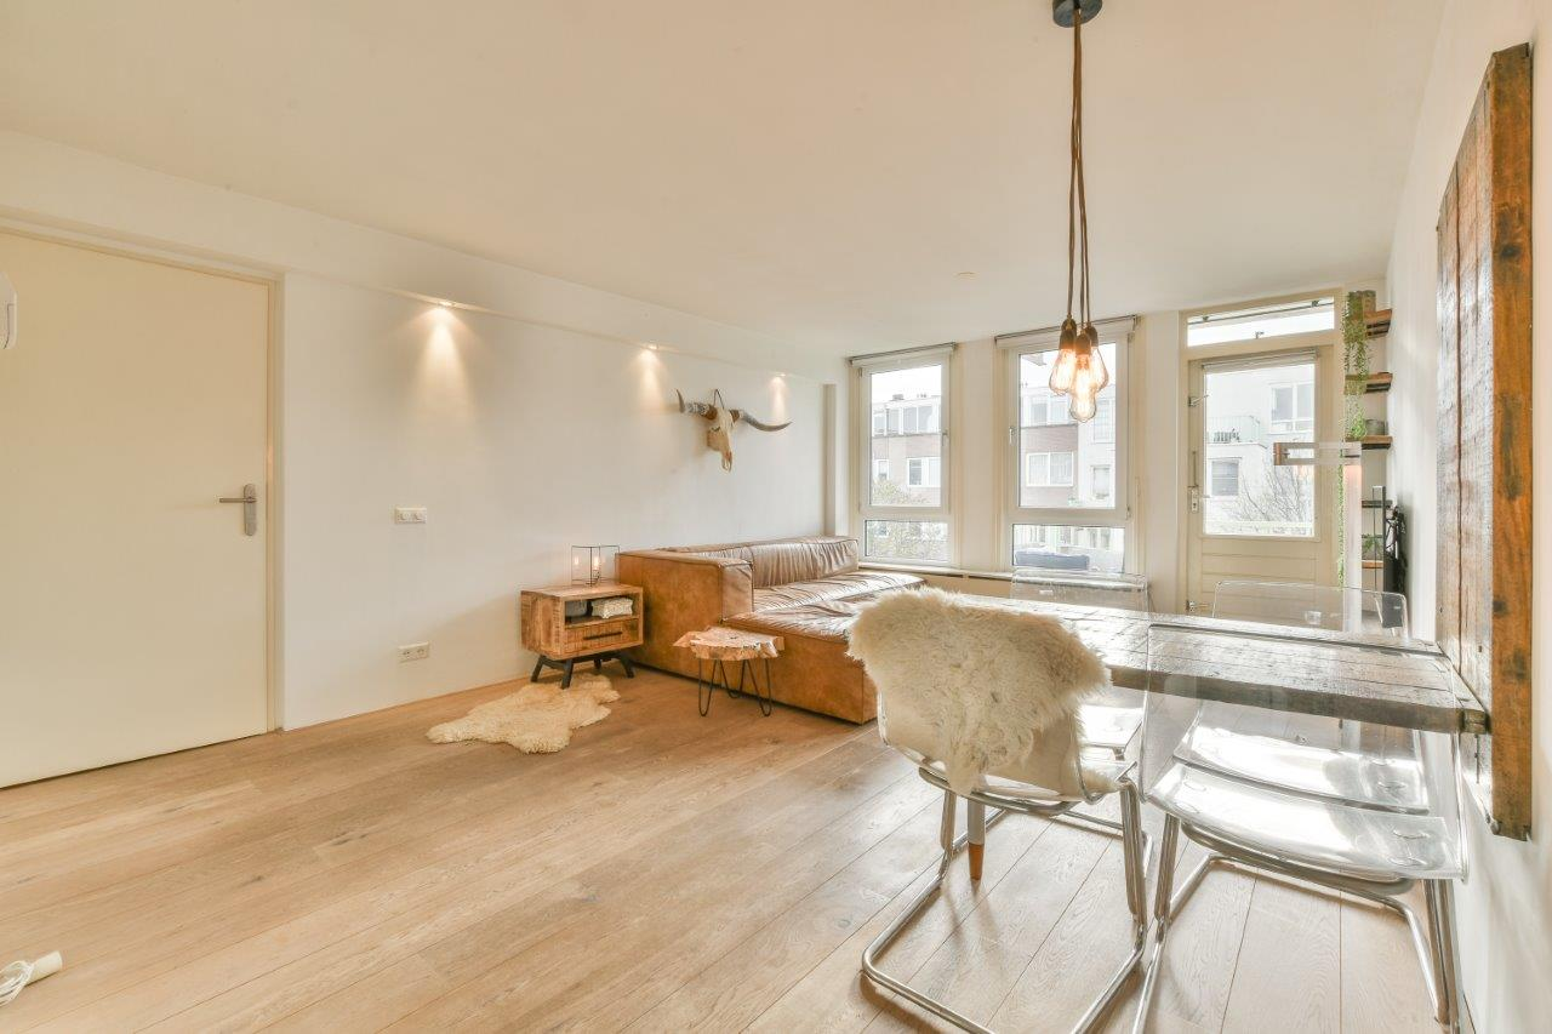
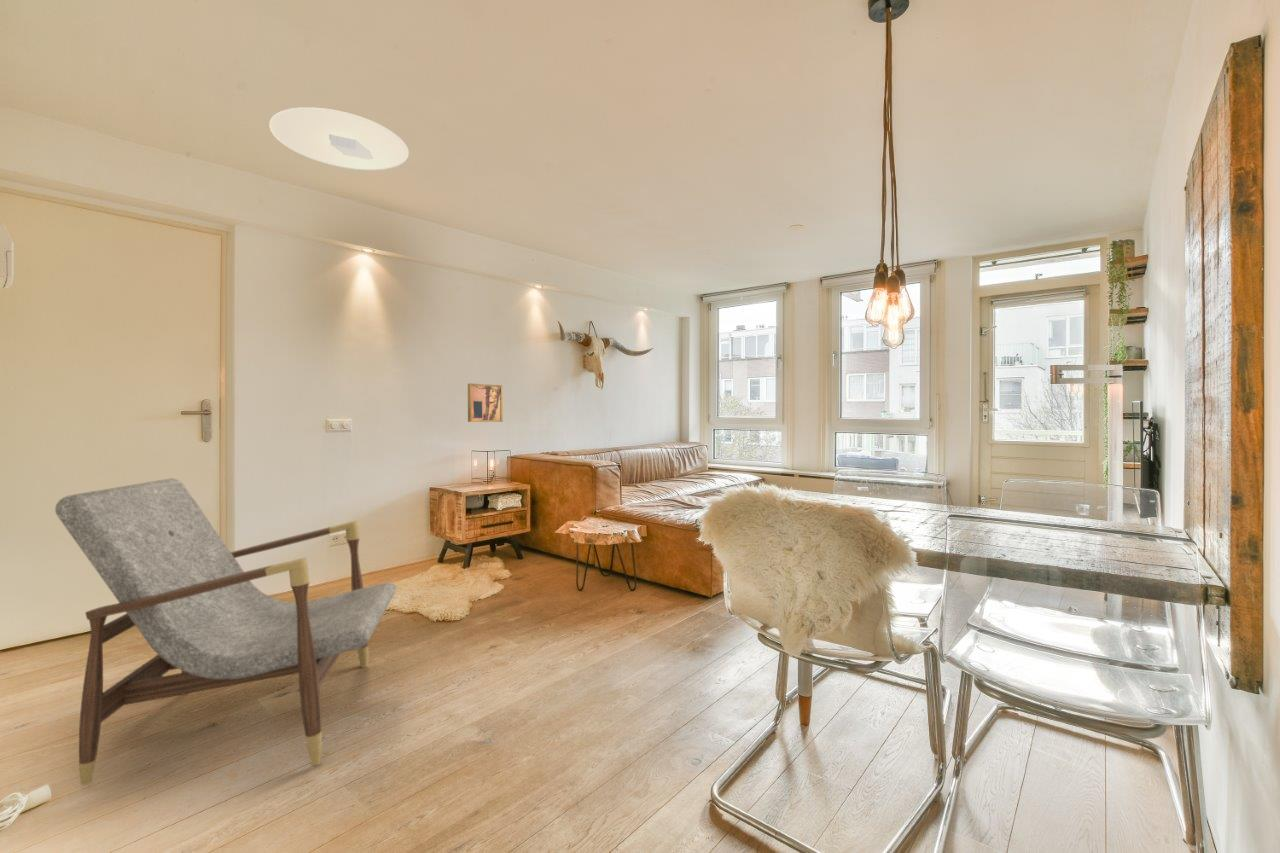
+ wall art (485, 403)
+ armchair (257, 600)
+ ceiling light (342, 136)
